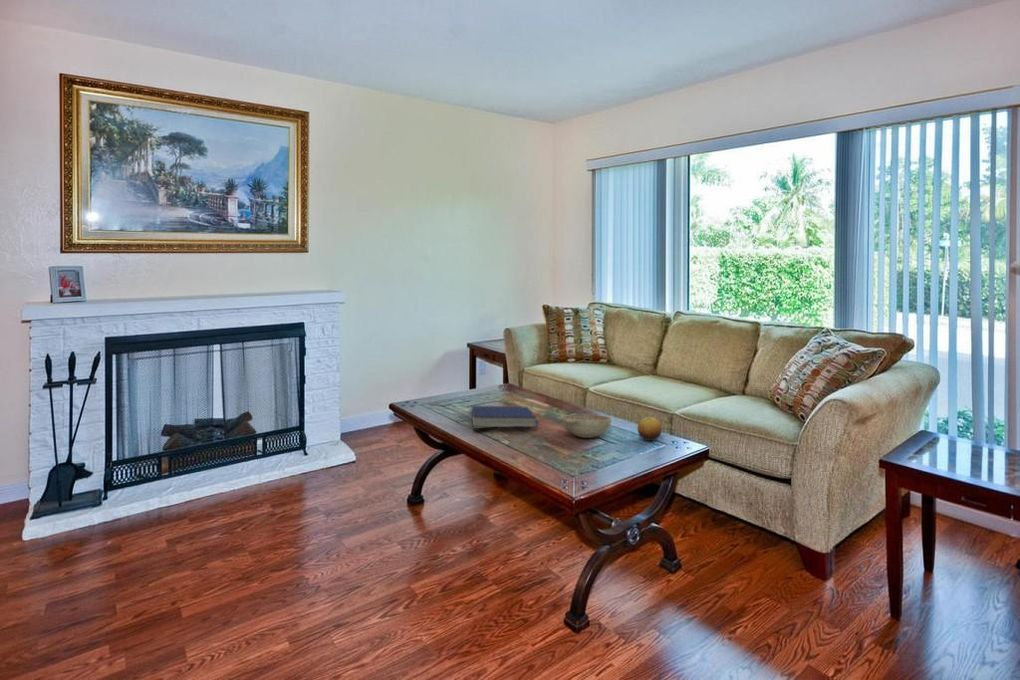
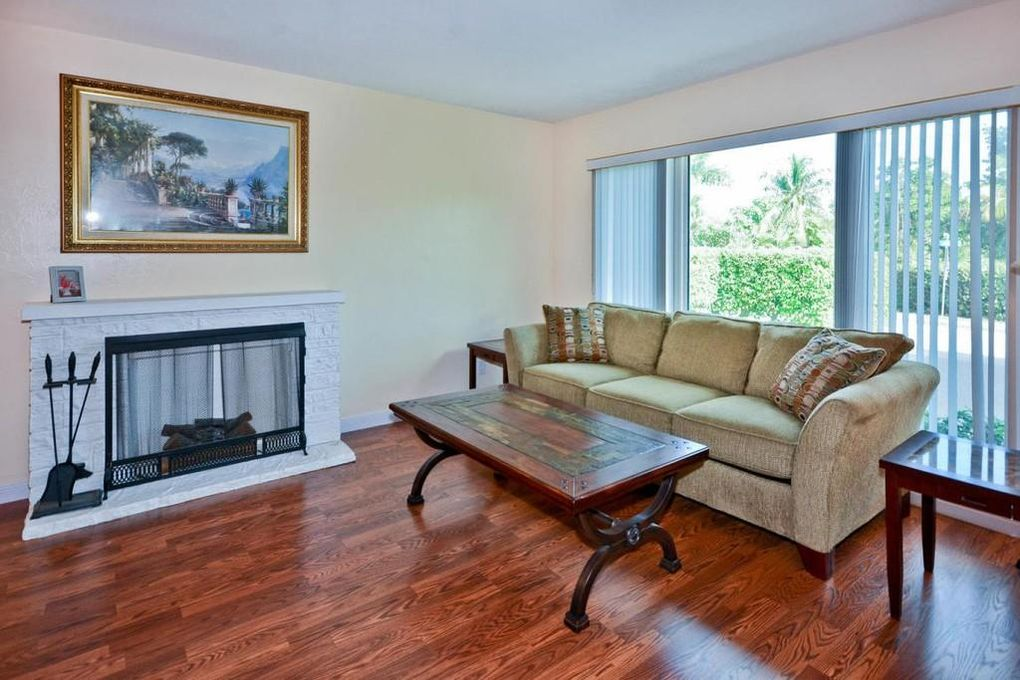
- fruit (649, 428)
- book (504, 415)
- decorative bowl (587, 426)
